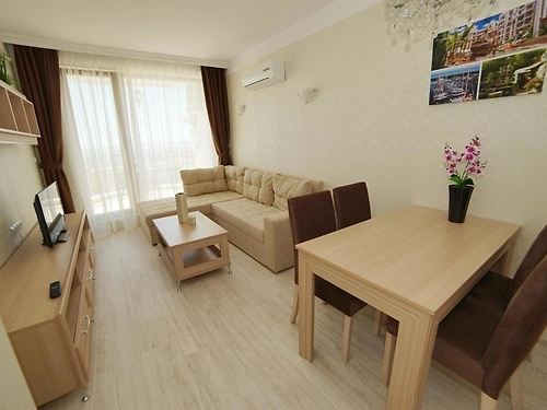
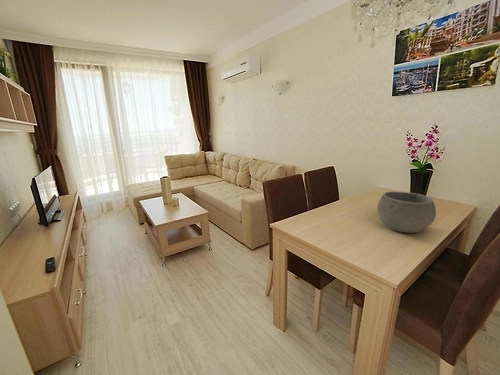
+ bowl (404, 212)
